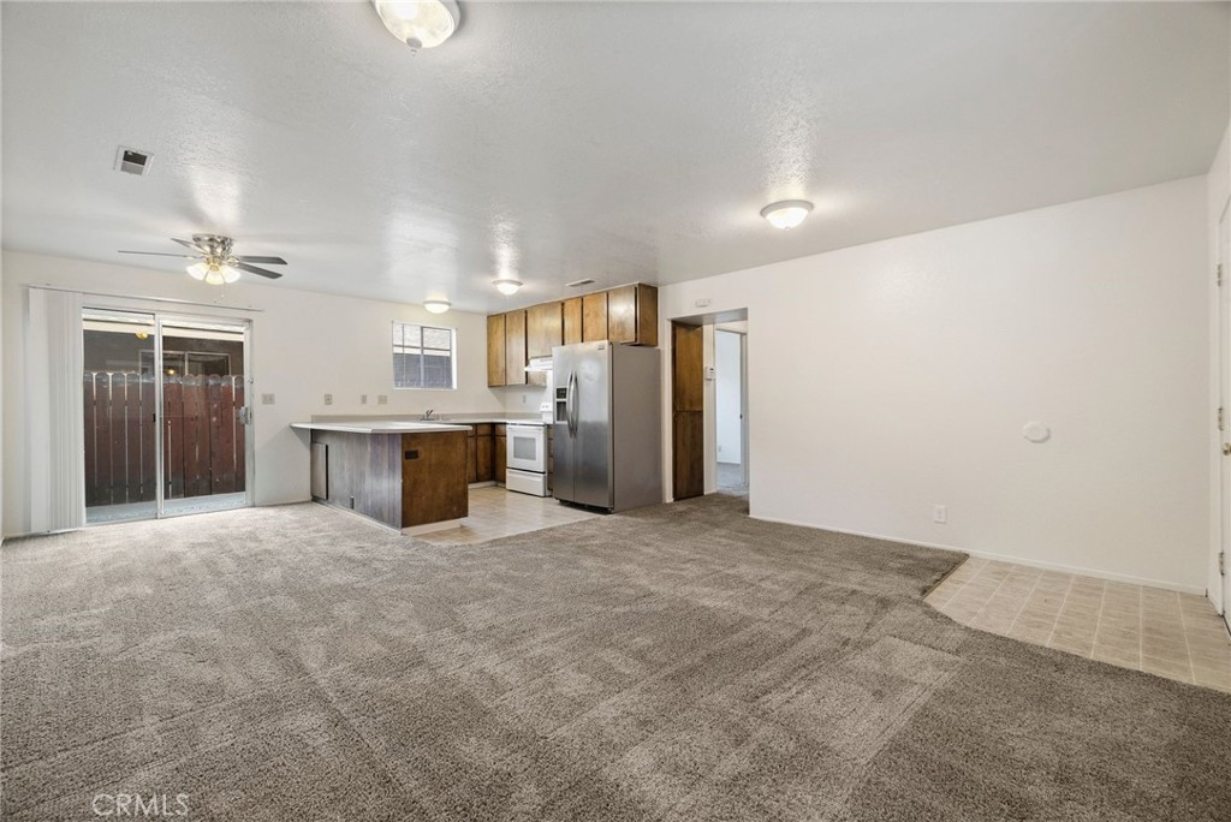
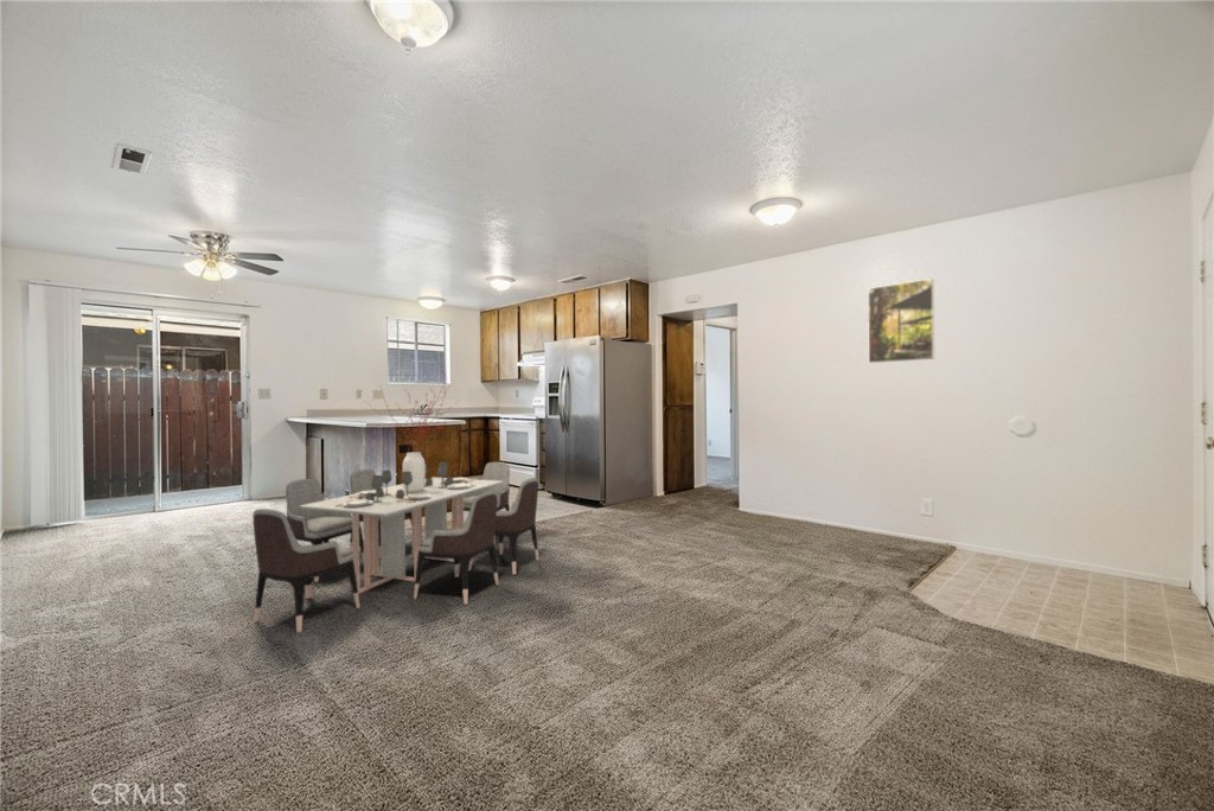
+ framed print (900, 323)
+ dining table (414, 468)
